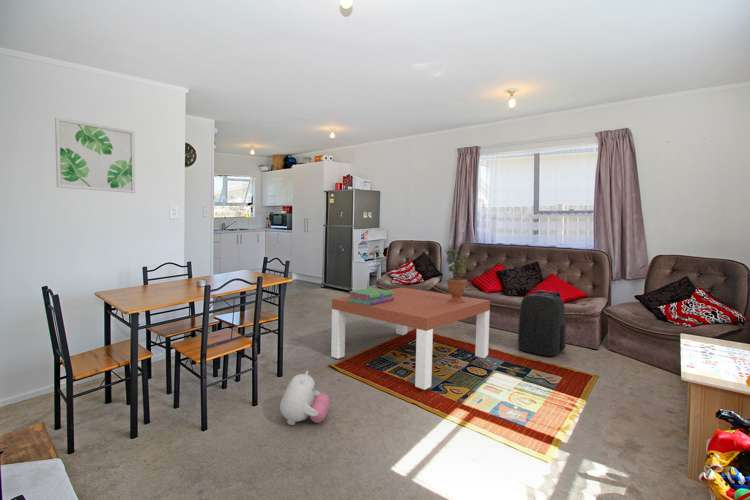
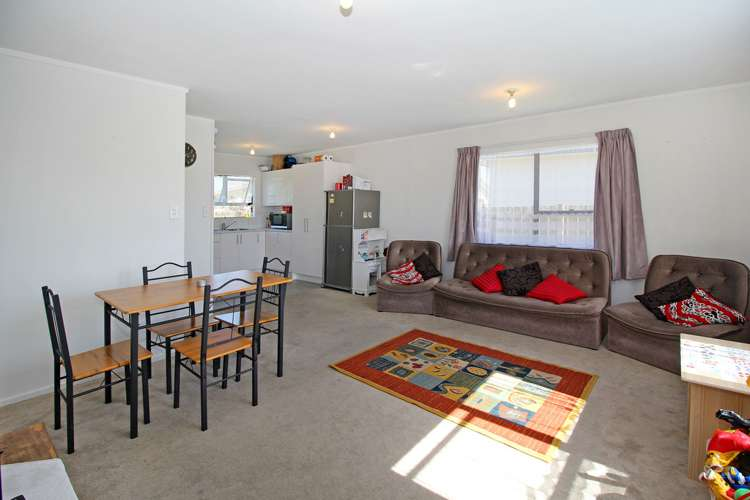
- potted plant (456, 274)
- backpack (542, 319)
- coffee table (411, 327)
- wall art (97, 157)
- stack of books (371, 295)
- plush toy (304, 397)
